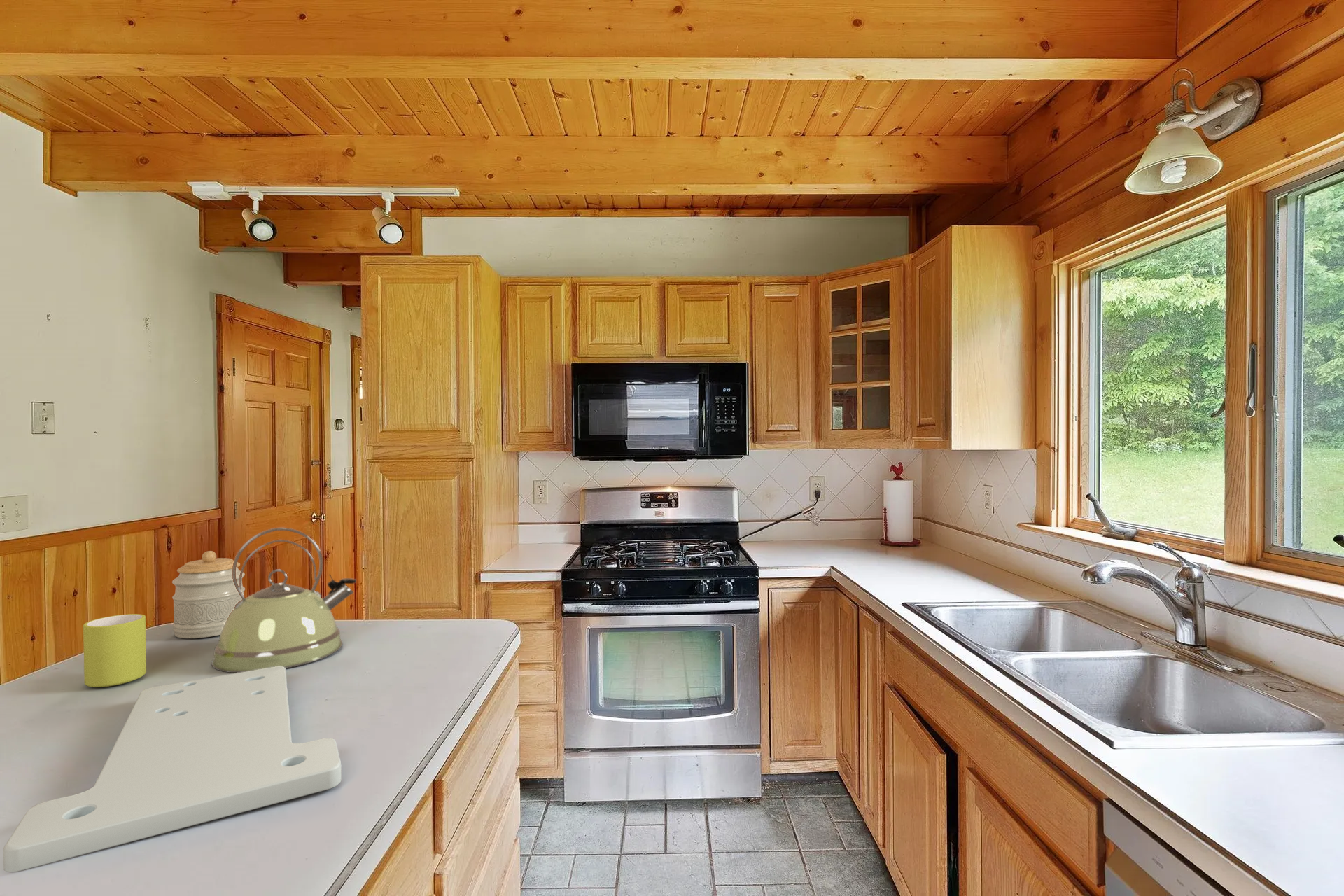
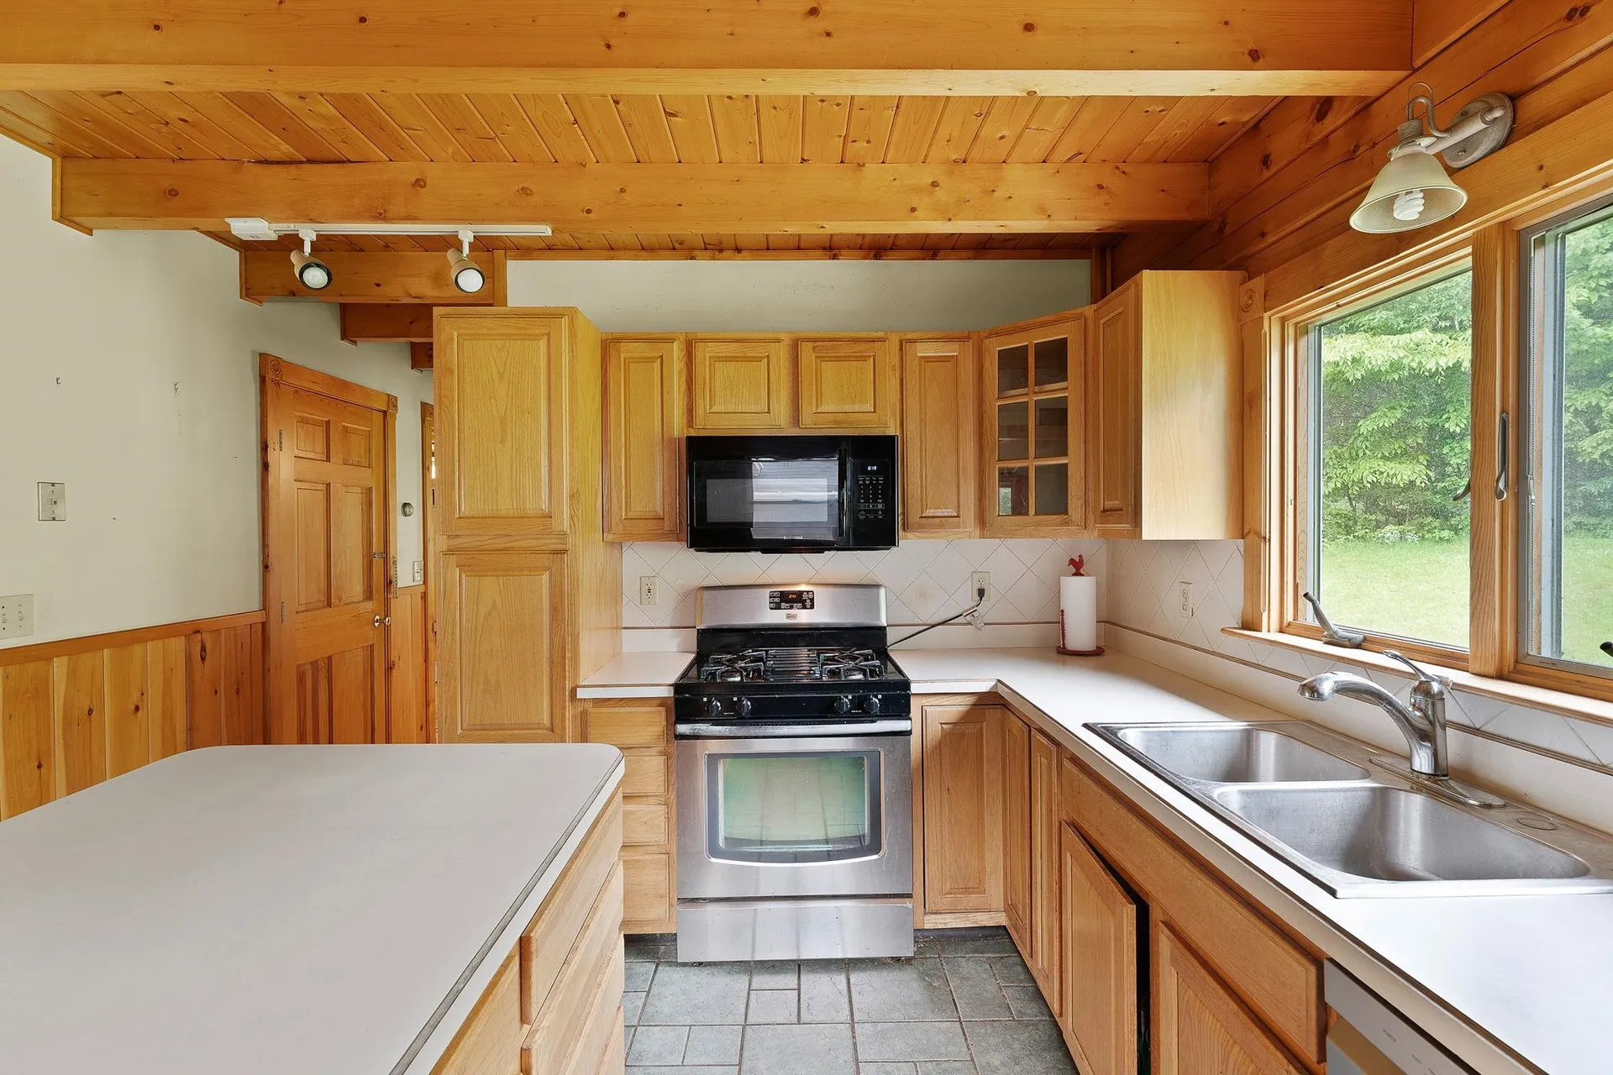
- jar (209, 591)
- kettle (288, 589)
- mug (115, 648)
- cutting board (206, 735)
